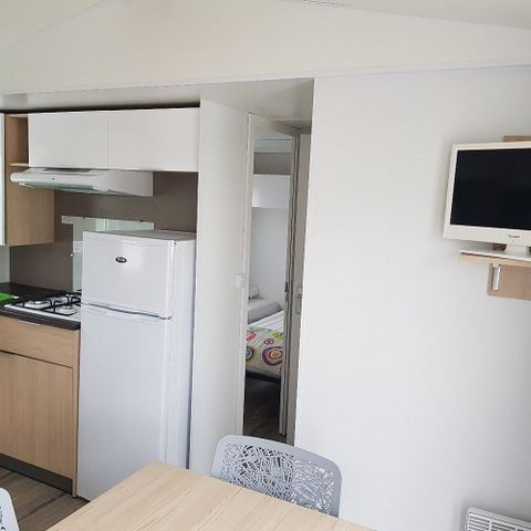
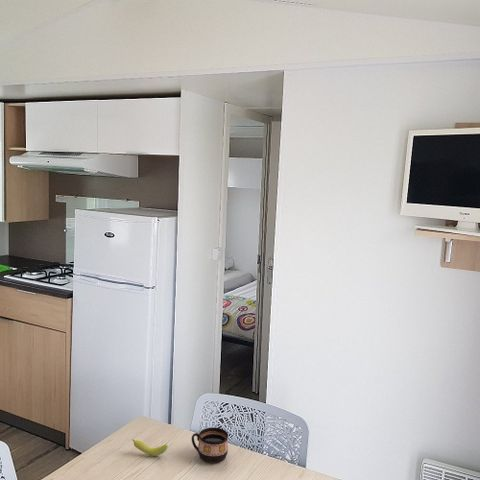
+ fruit (149, 447)
+ cup (212, 444)
